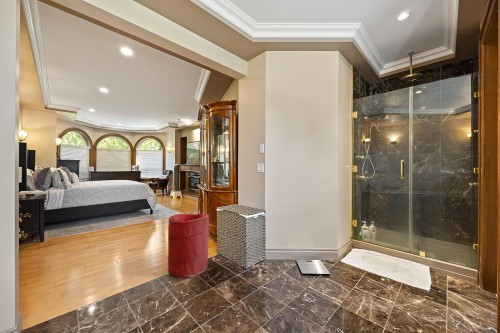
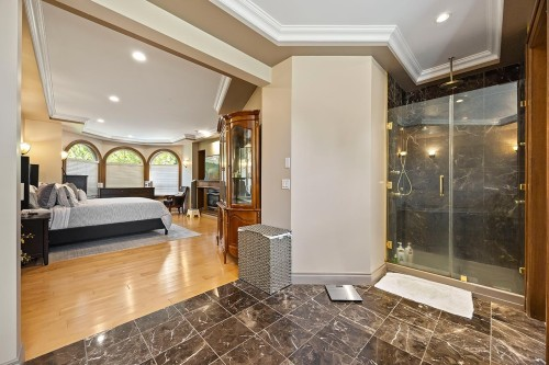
- laundry hamper (189, 240)
